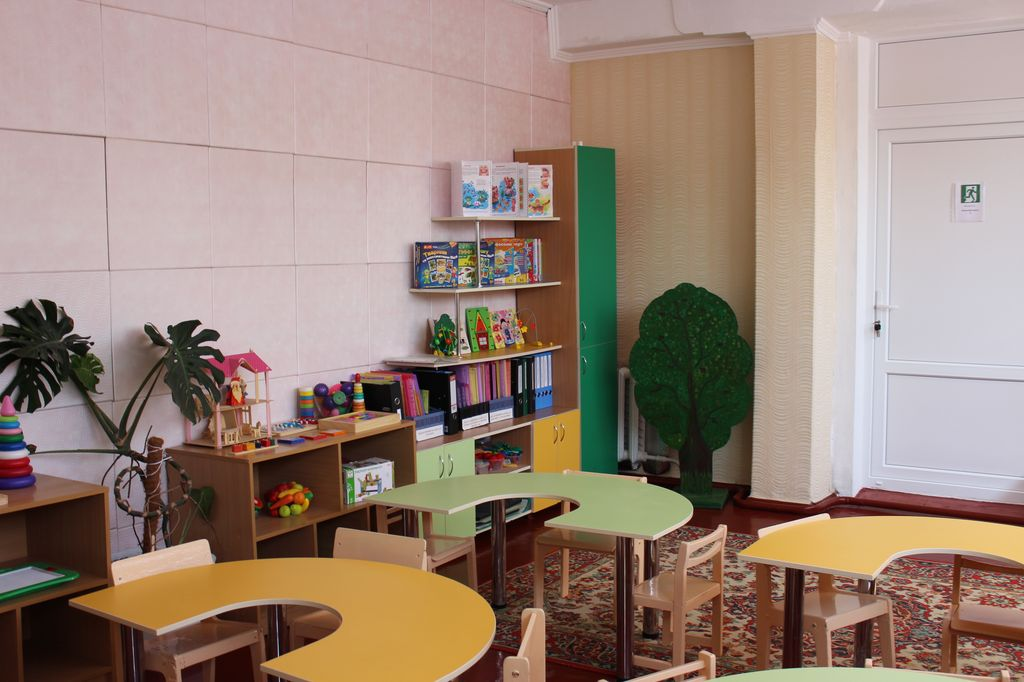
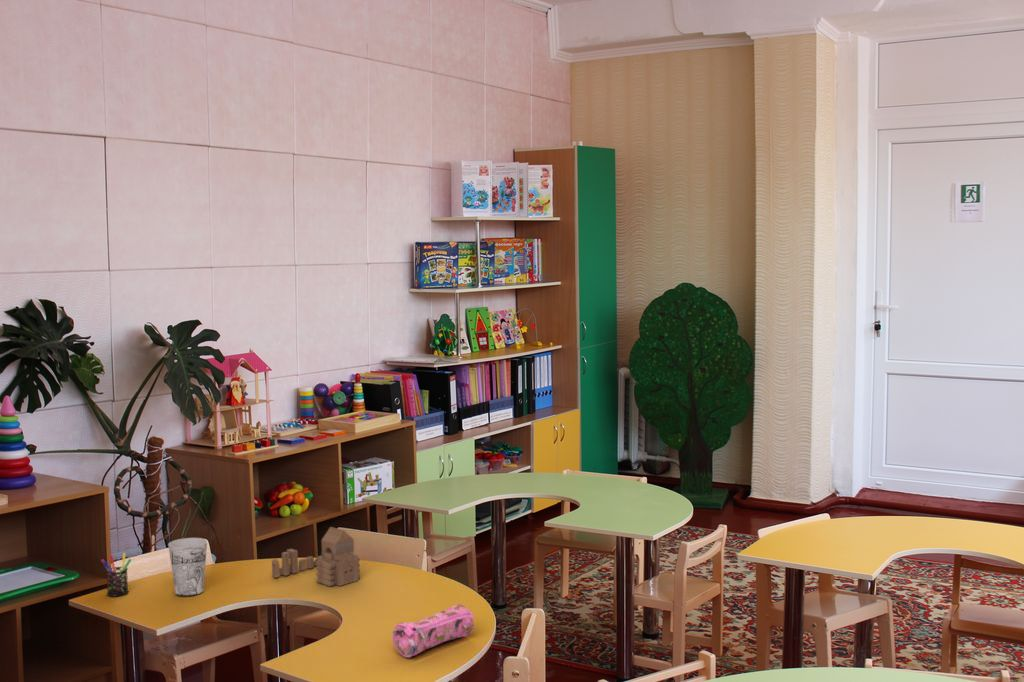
+ cup (188, 567)
+ pen holder (118, 573)
+ pencil case (434, 629)
+ toy blocks (322, 551)
